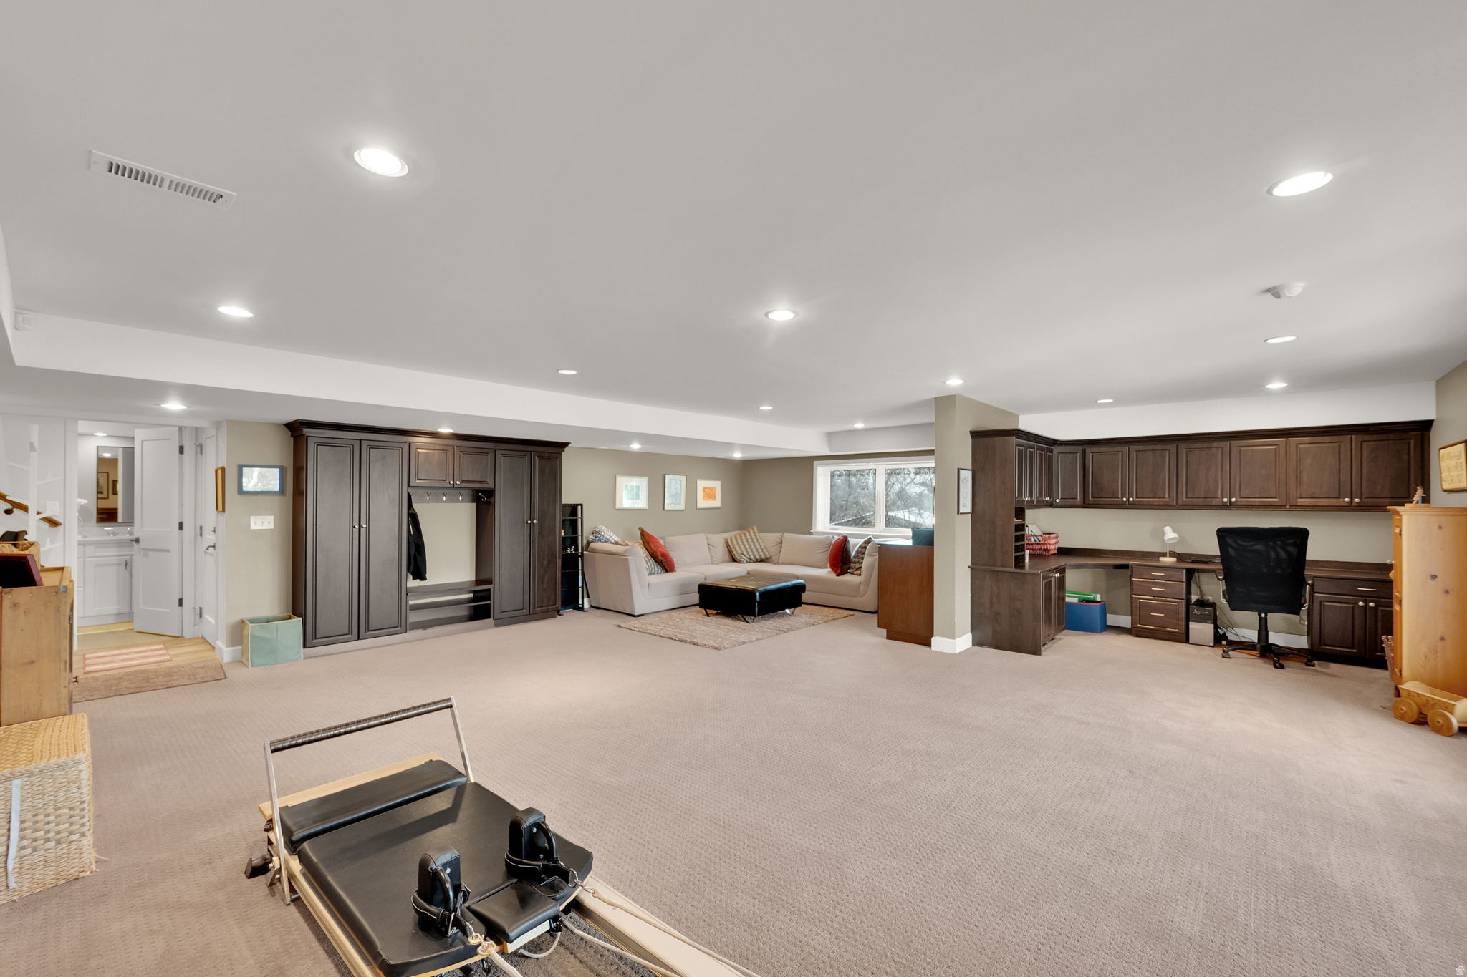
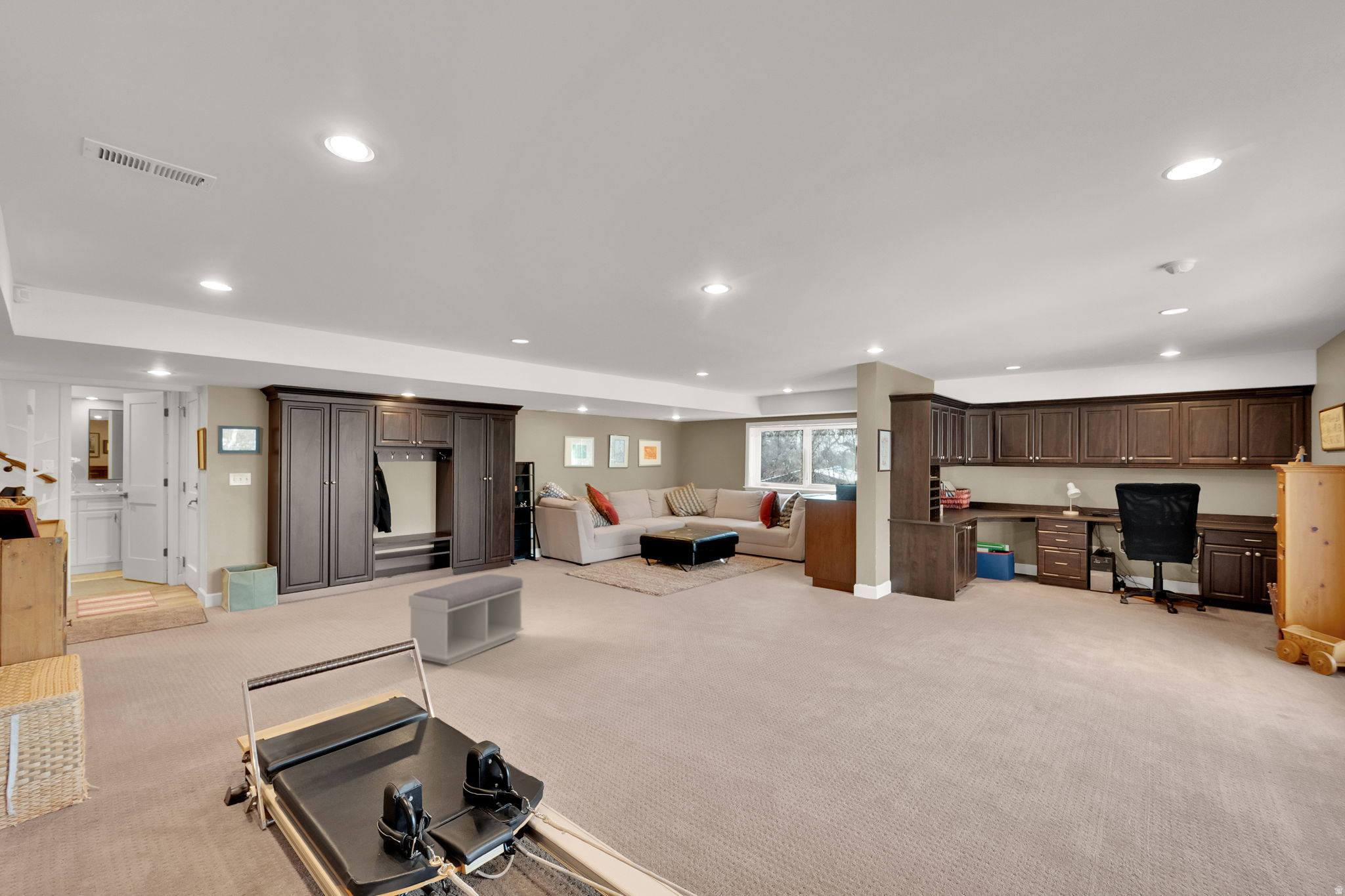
+ bench (470, 615)
